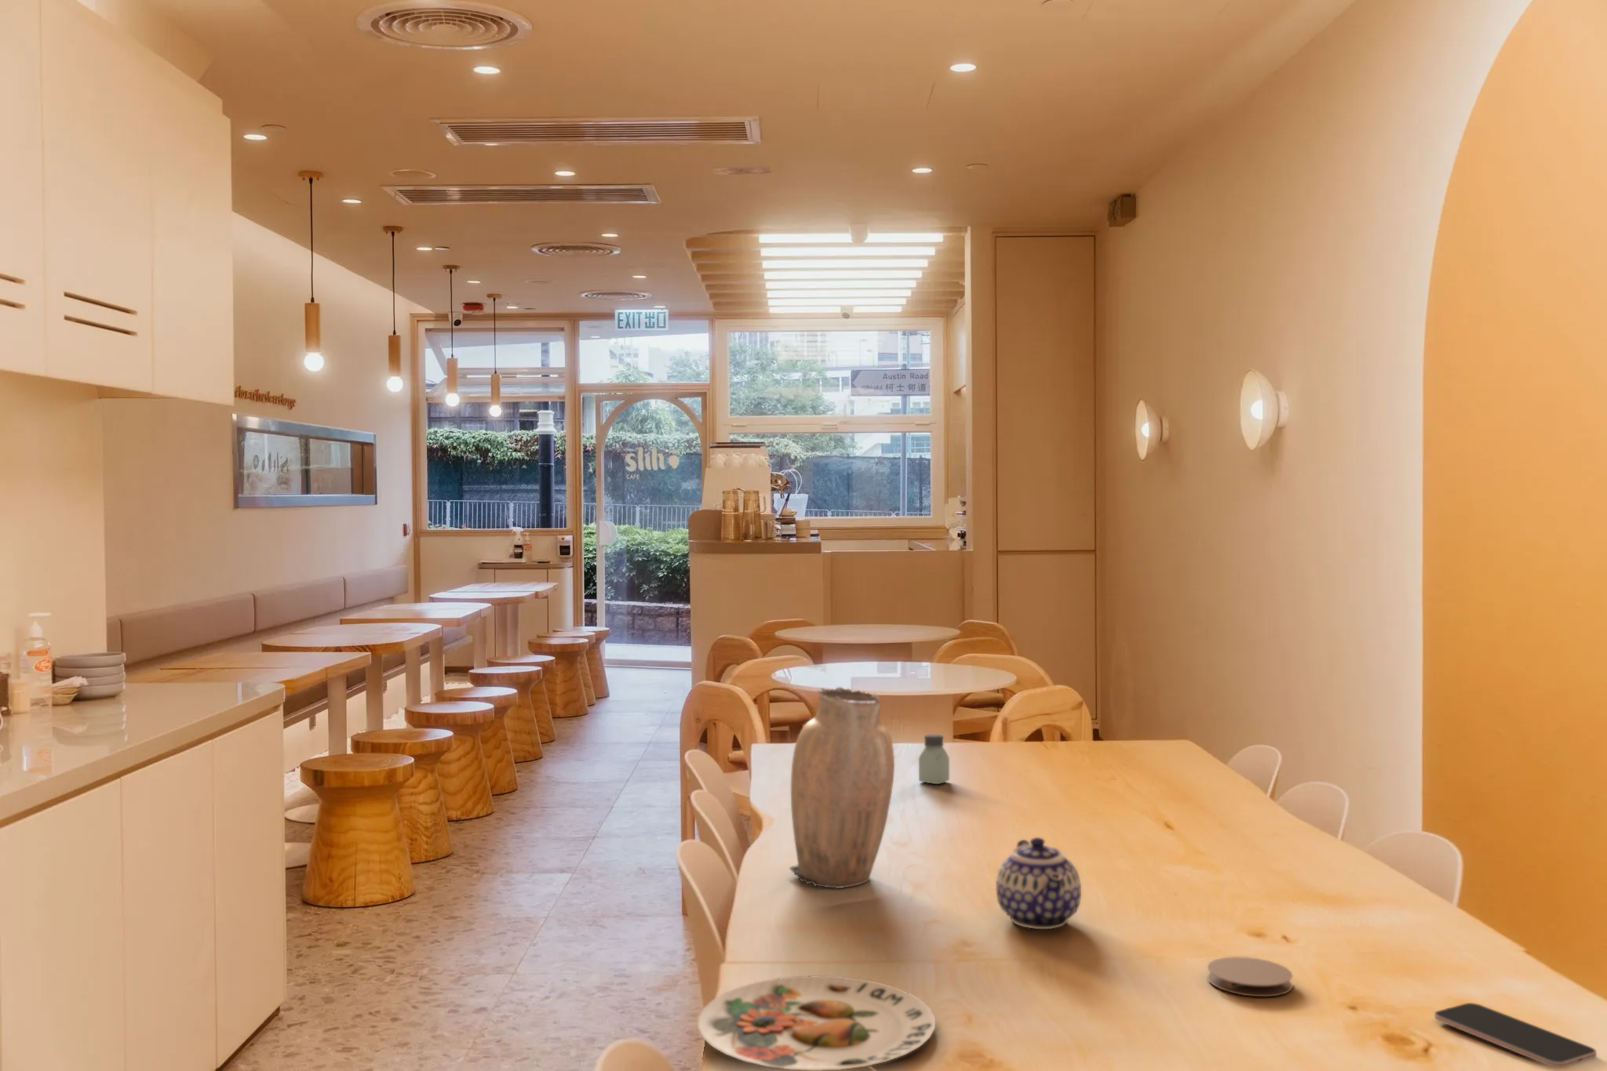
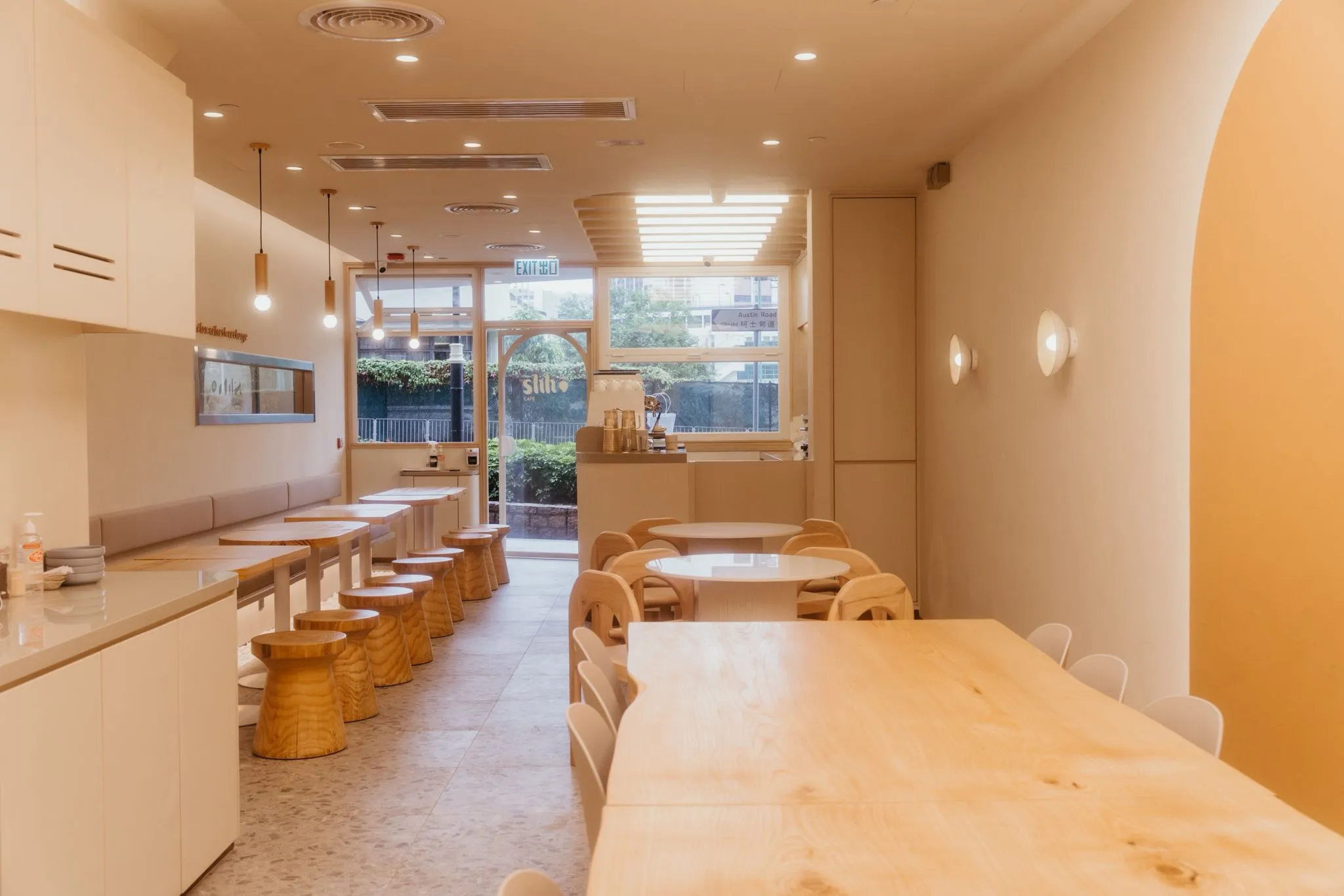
- plate (815, 1022)
- saltshaker (934, 758)
- vase (842, 784)
- smartphone (1513, 1034)
- teapot (1038, 879)
- coaster (1249, 977)
